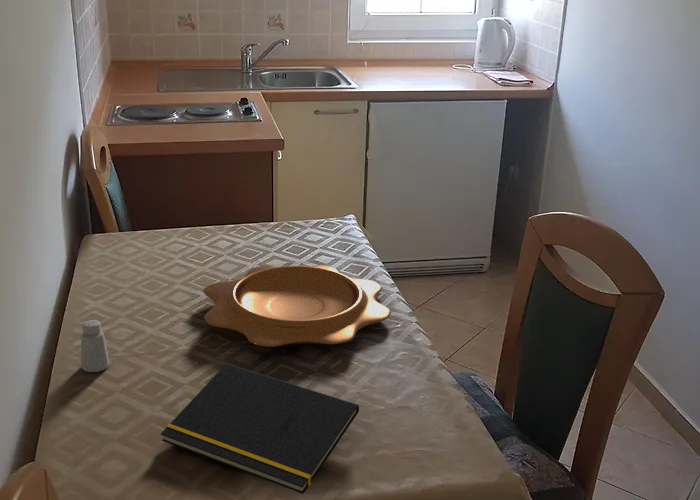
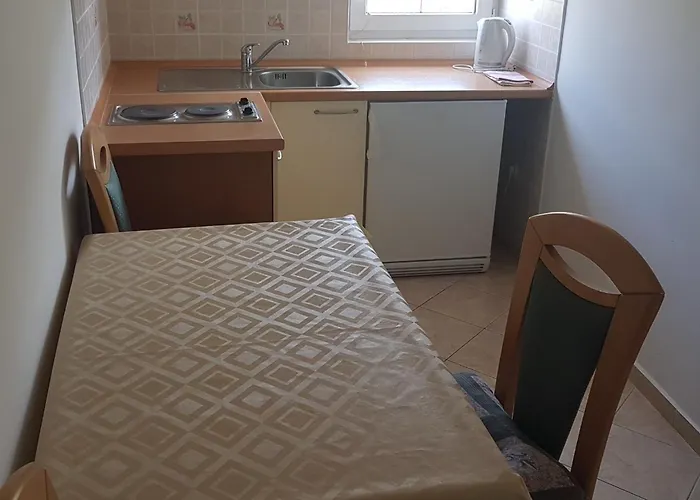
- notepad (261, 422)
- saltshaker (93, 344)
- decorative bowl (295, 300)
